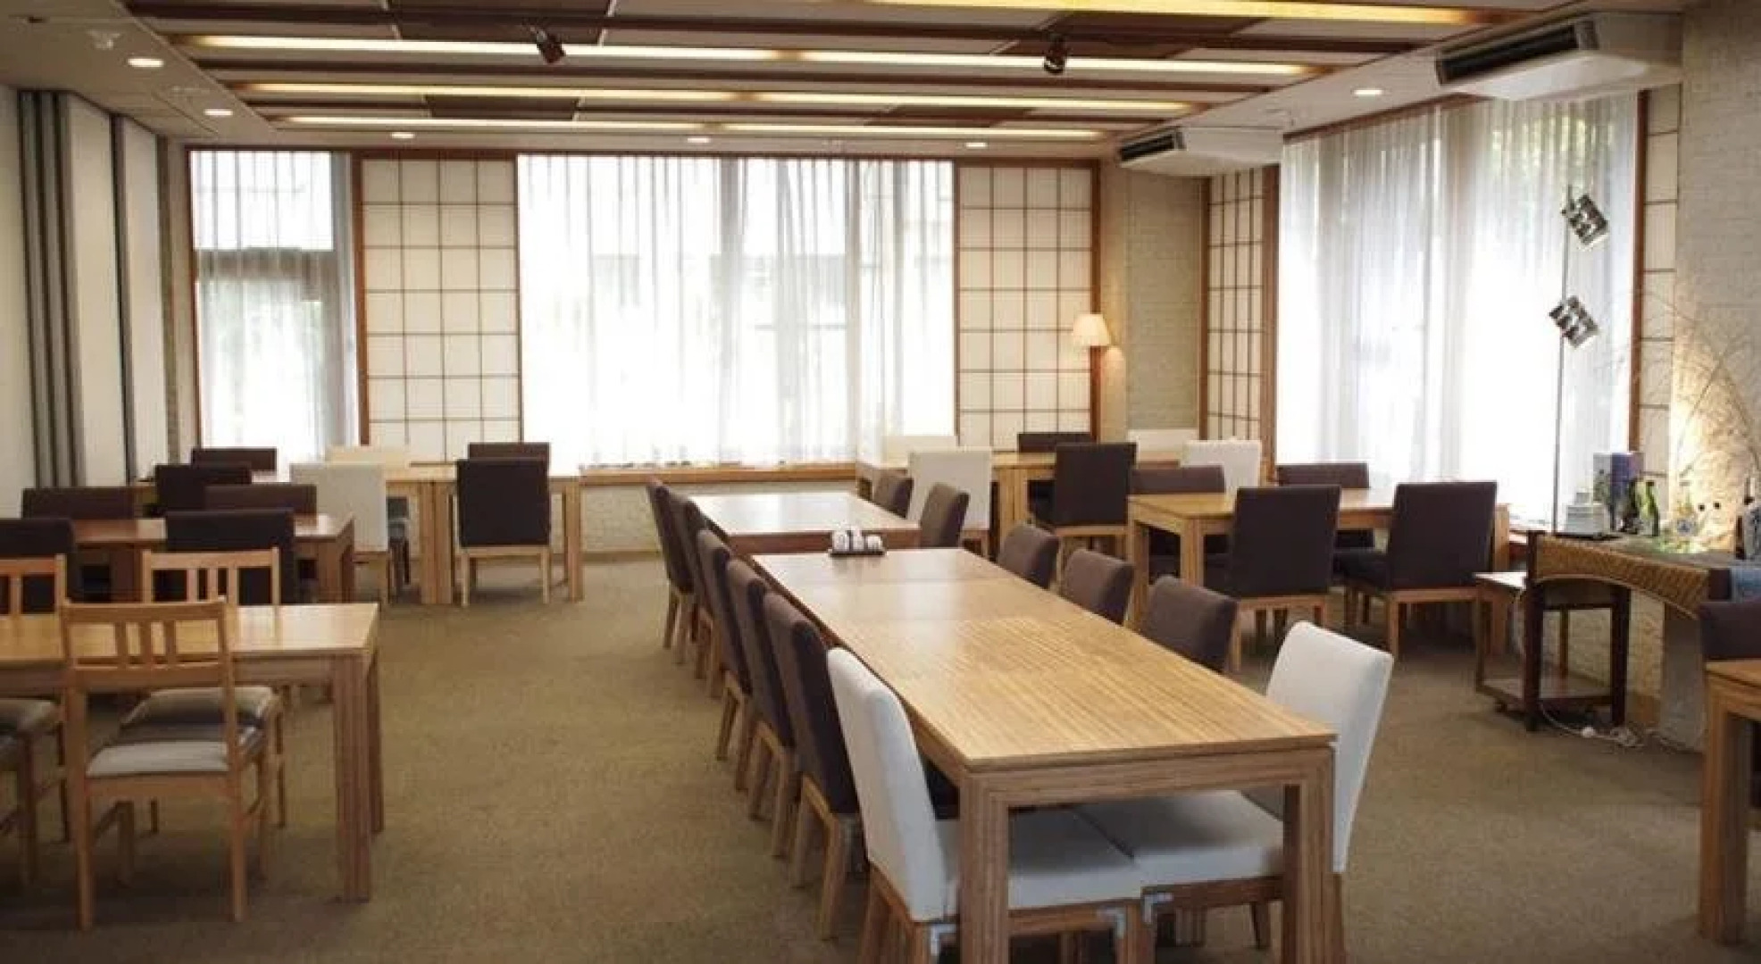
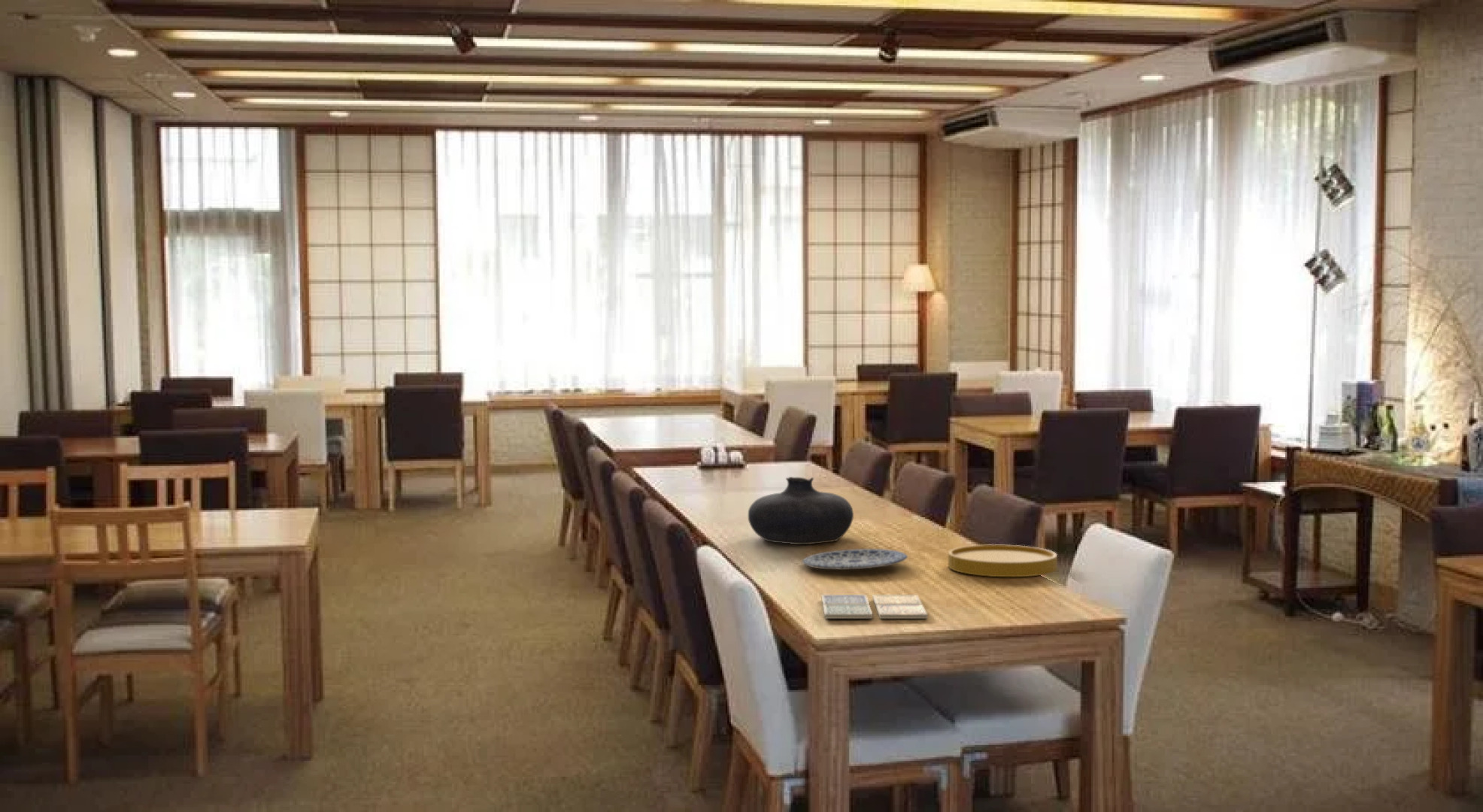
+ plate (1002, 560)
+ drink coaster (870, 607)
+ plate (854, 560)
+ vase (800, 508)
